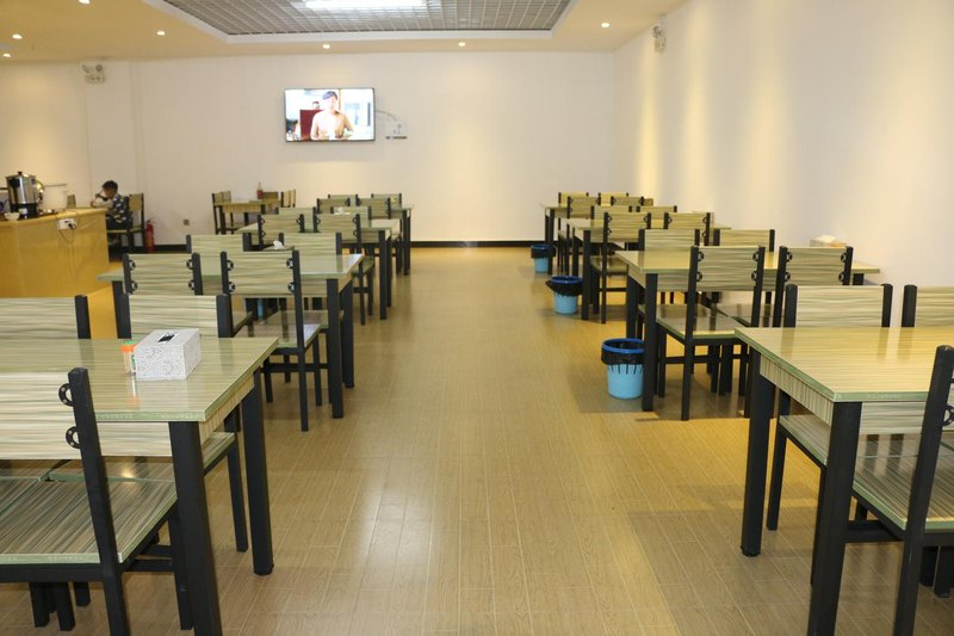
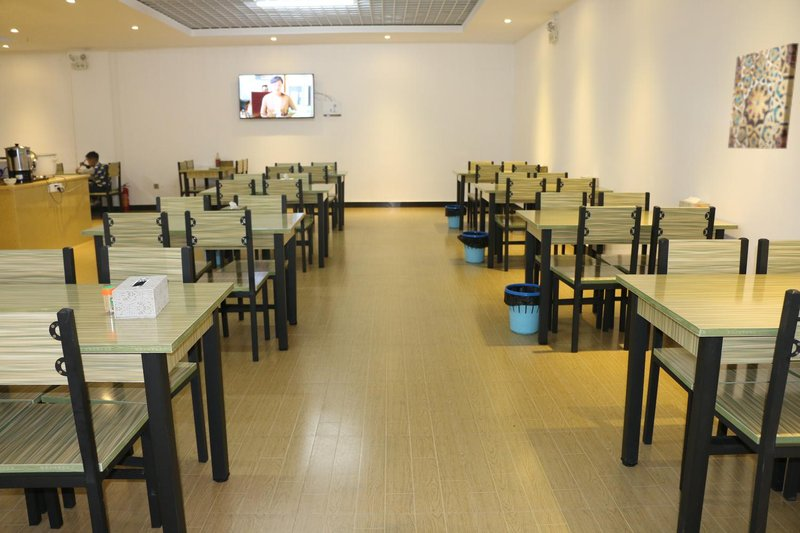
+ wall art (760, 100)
